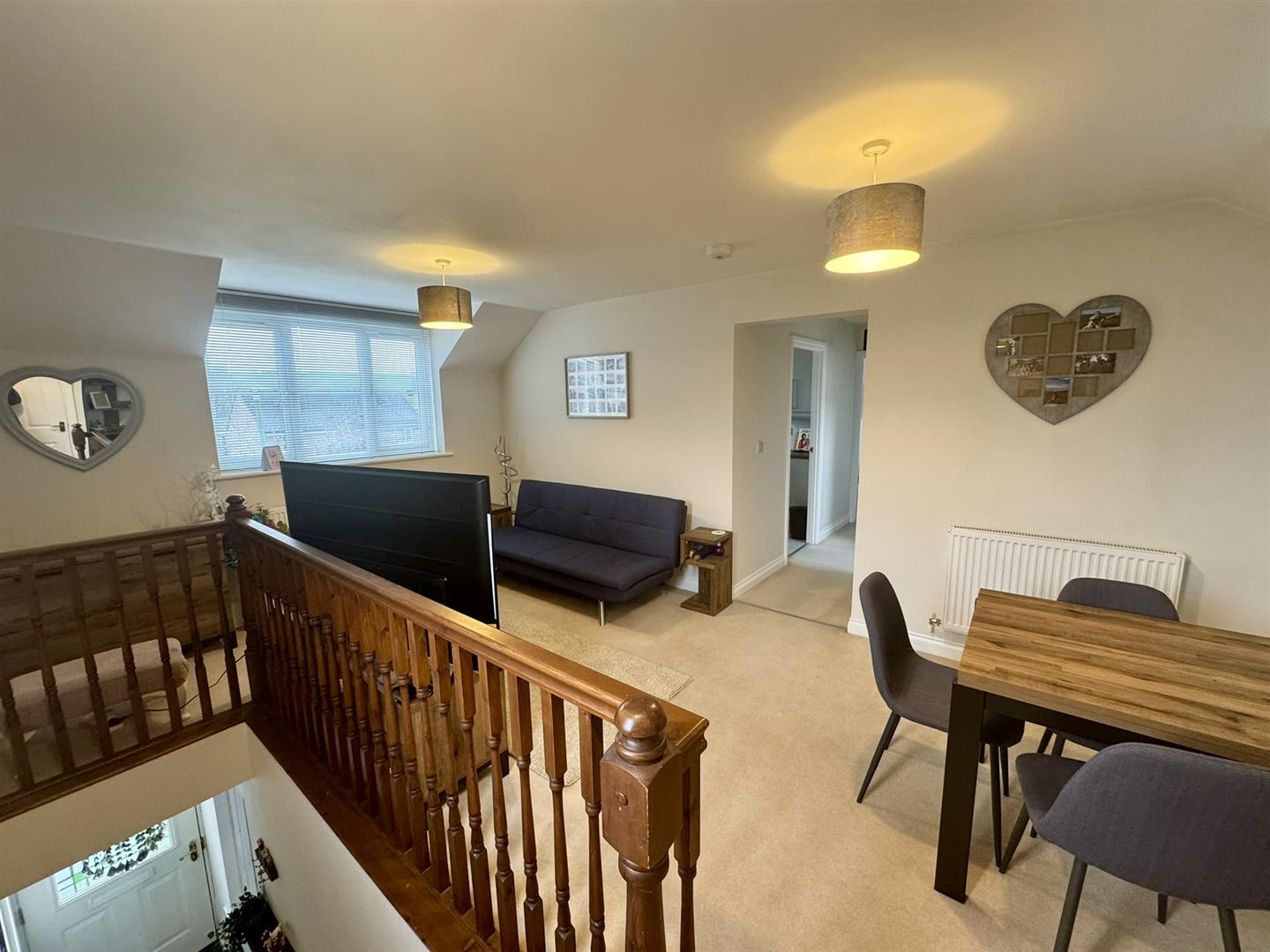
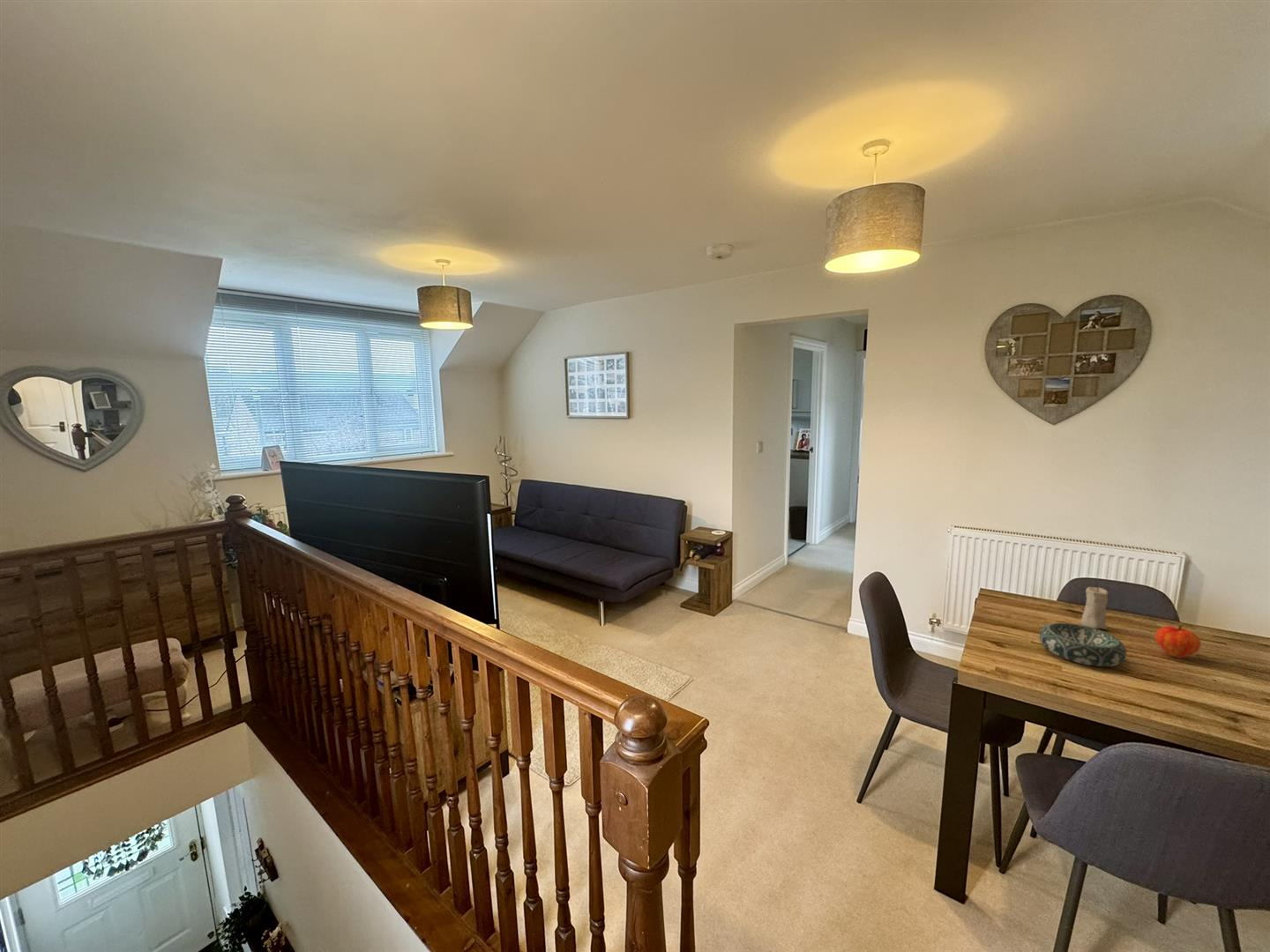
+ decorative bowl (1080, 643)
+ candle (1095, 606)
+ fruit (1177, 640)
